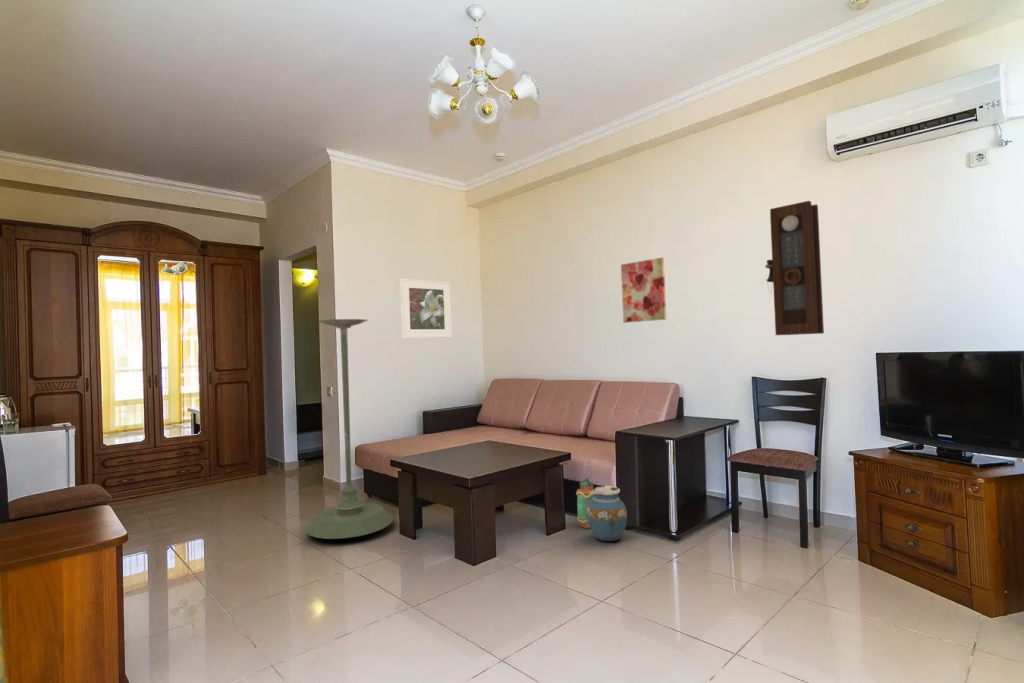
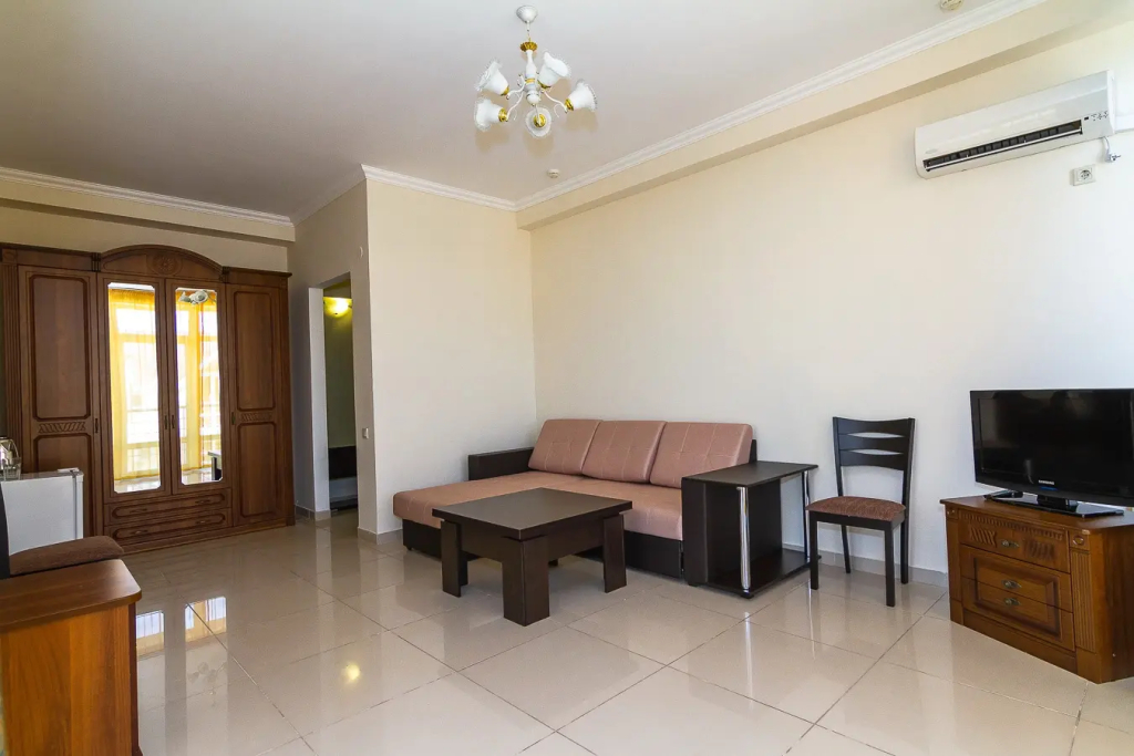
- plant stand (346, 425)
- lantern (587, 492)
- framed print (426, 309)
- wall art (642, 291)
- vase (606, 513)
- pendulum clock (789, 271)
